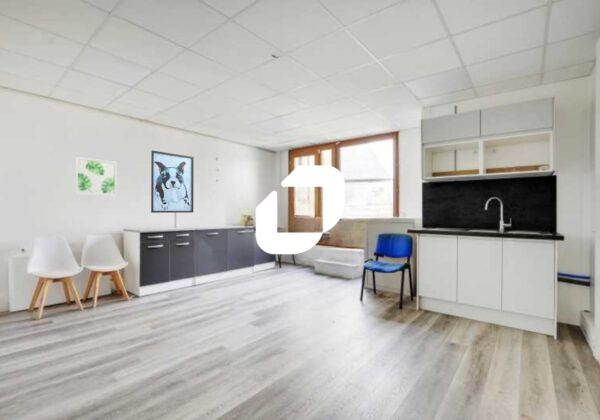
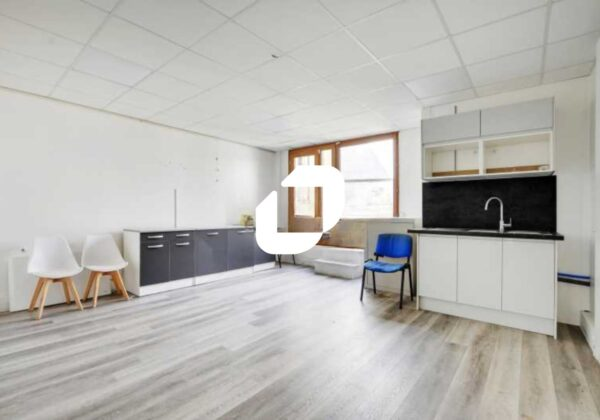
- wall art (96, 177)
- wall art (173, 183)
